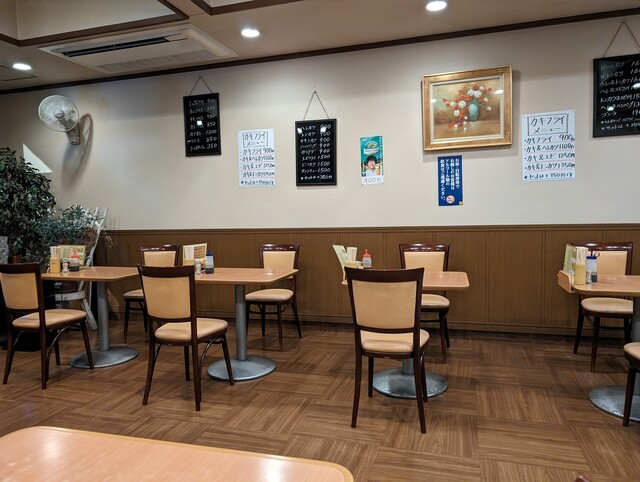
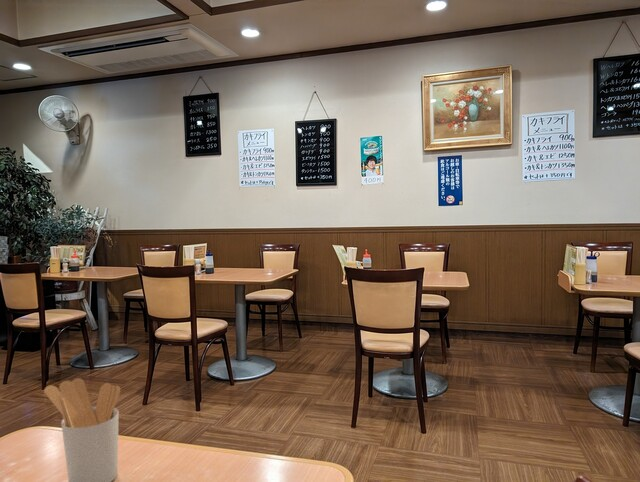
+ utensil holder (83, 429)
